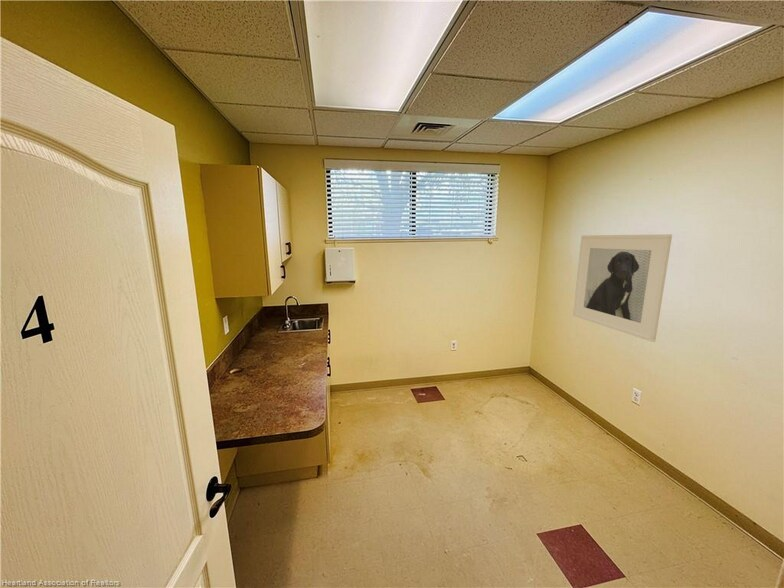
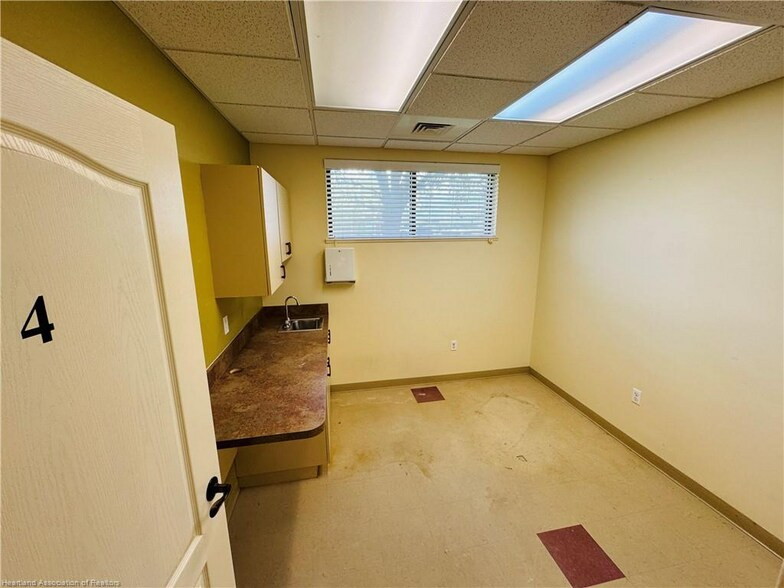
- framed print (613, 282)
